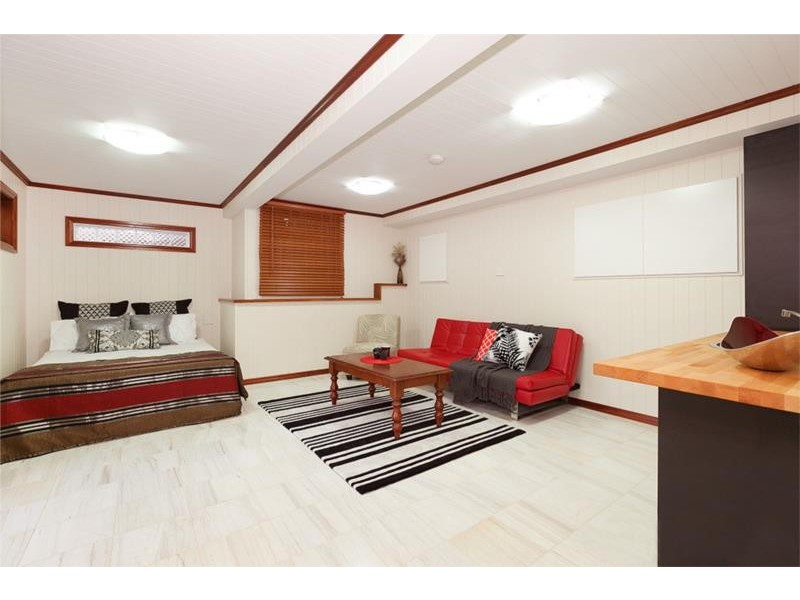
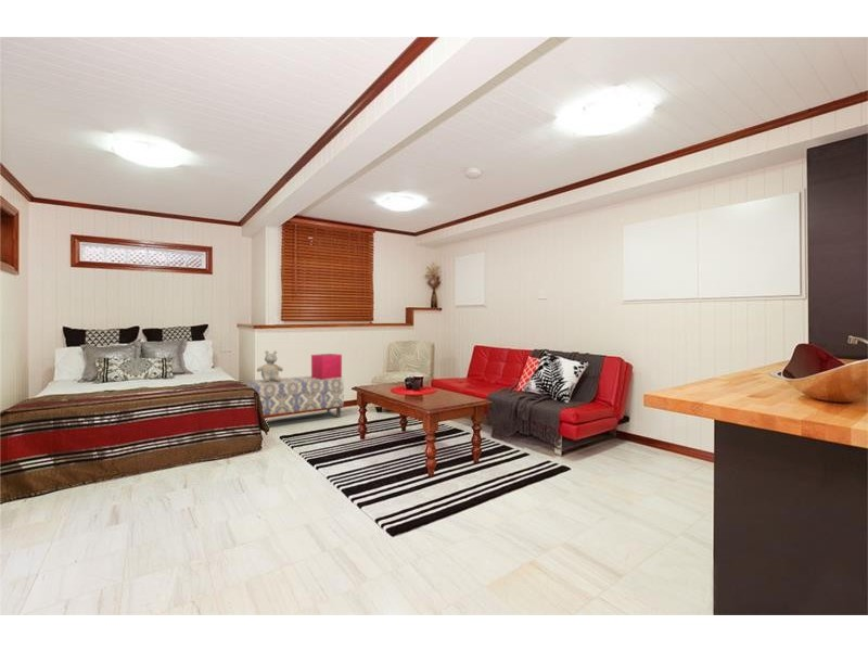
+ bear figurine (270, 366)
+ bench (295, 399)
+ storage bin (327, 366)
